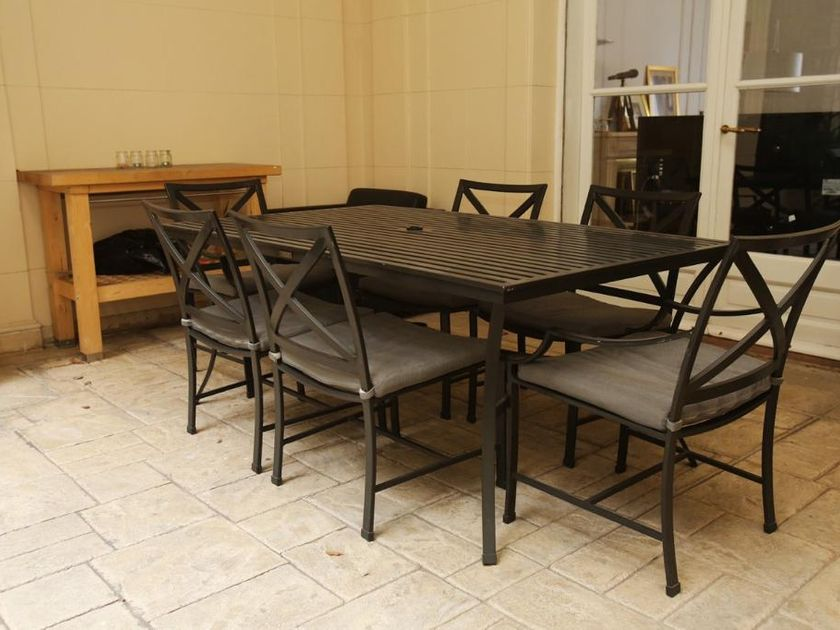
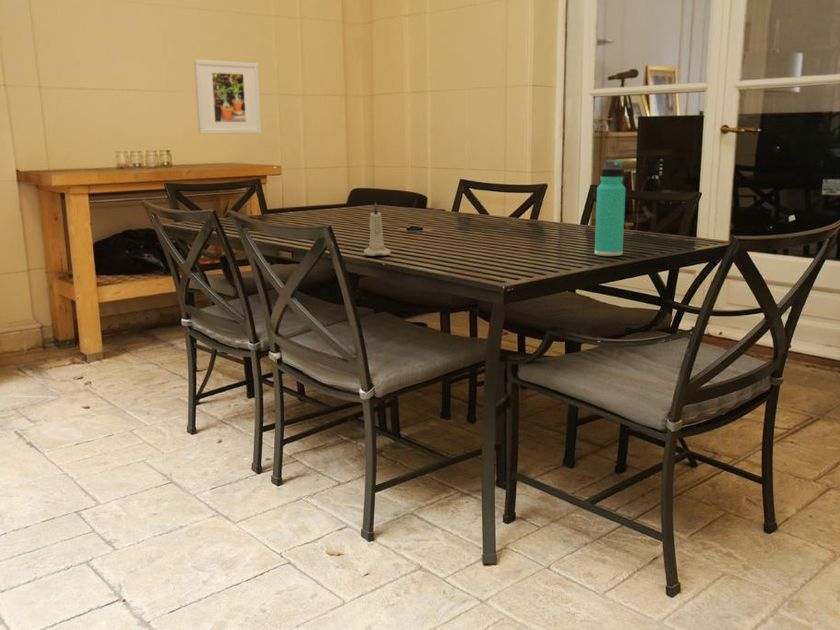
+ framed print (228, 97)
+ thermos bottle (610, 208)
+ candle (375, 228)
